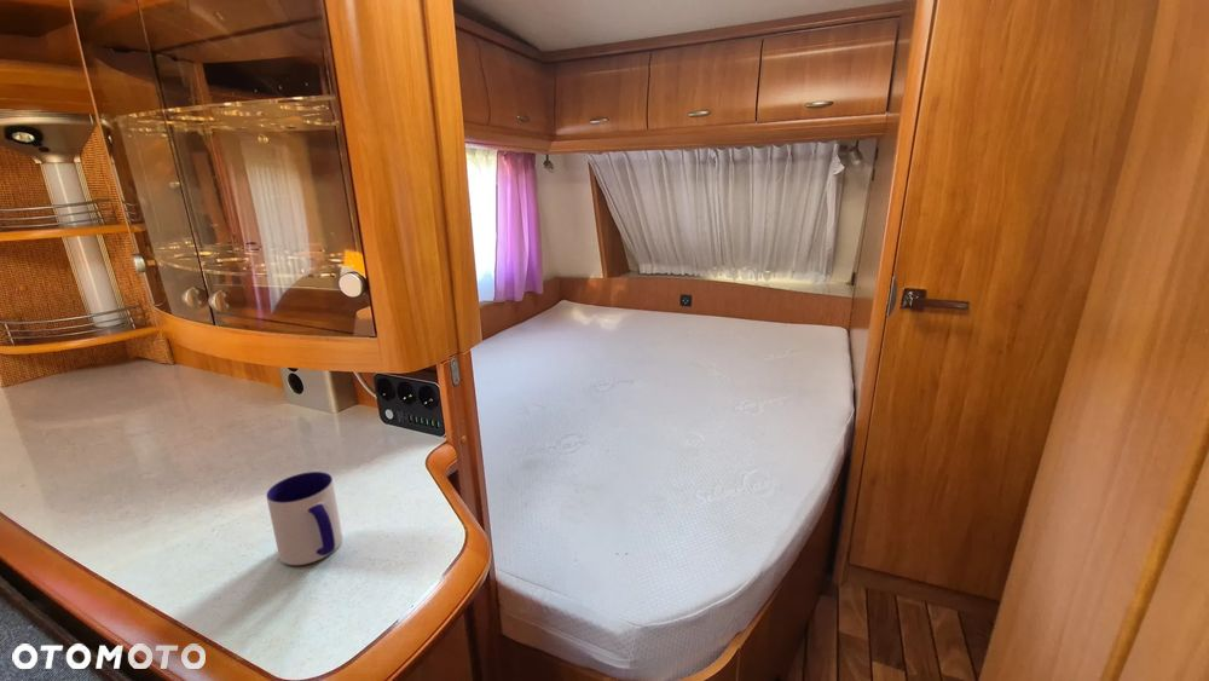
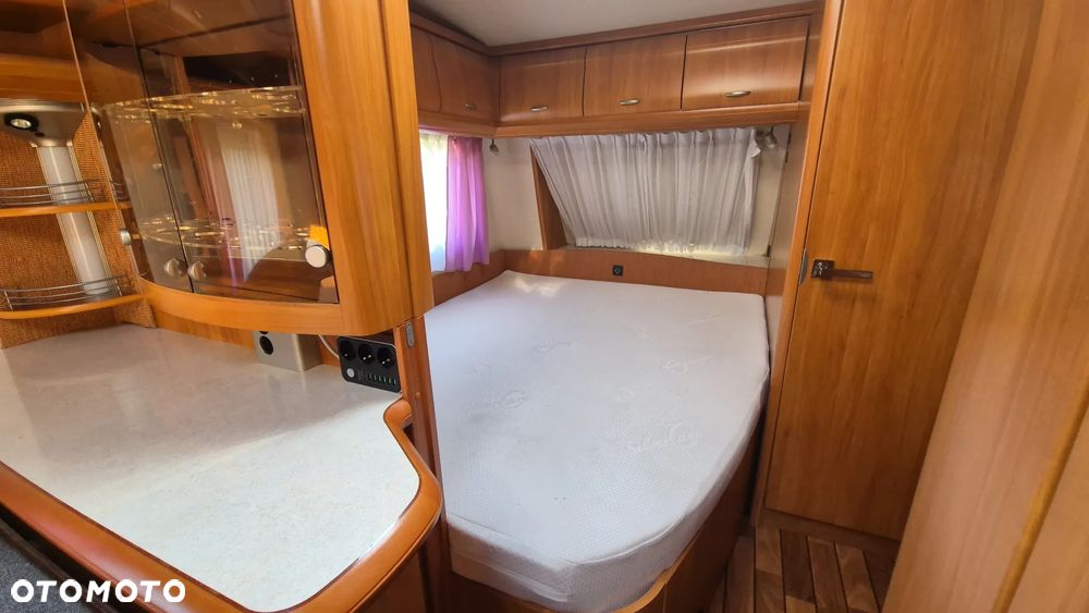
- mug (311, 521)
